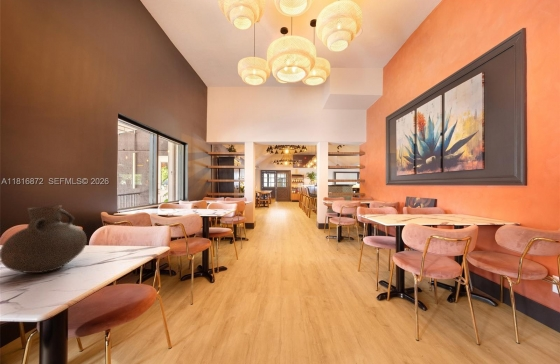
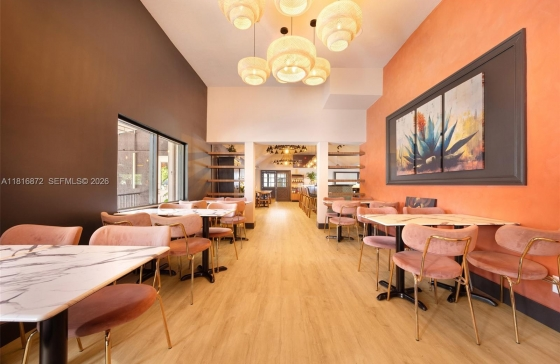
- vase (47, 237)
